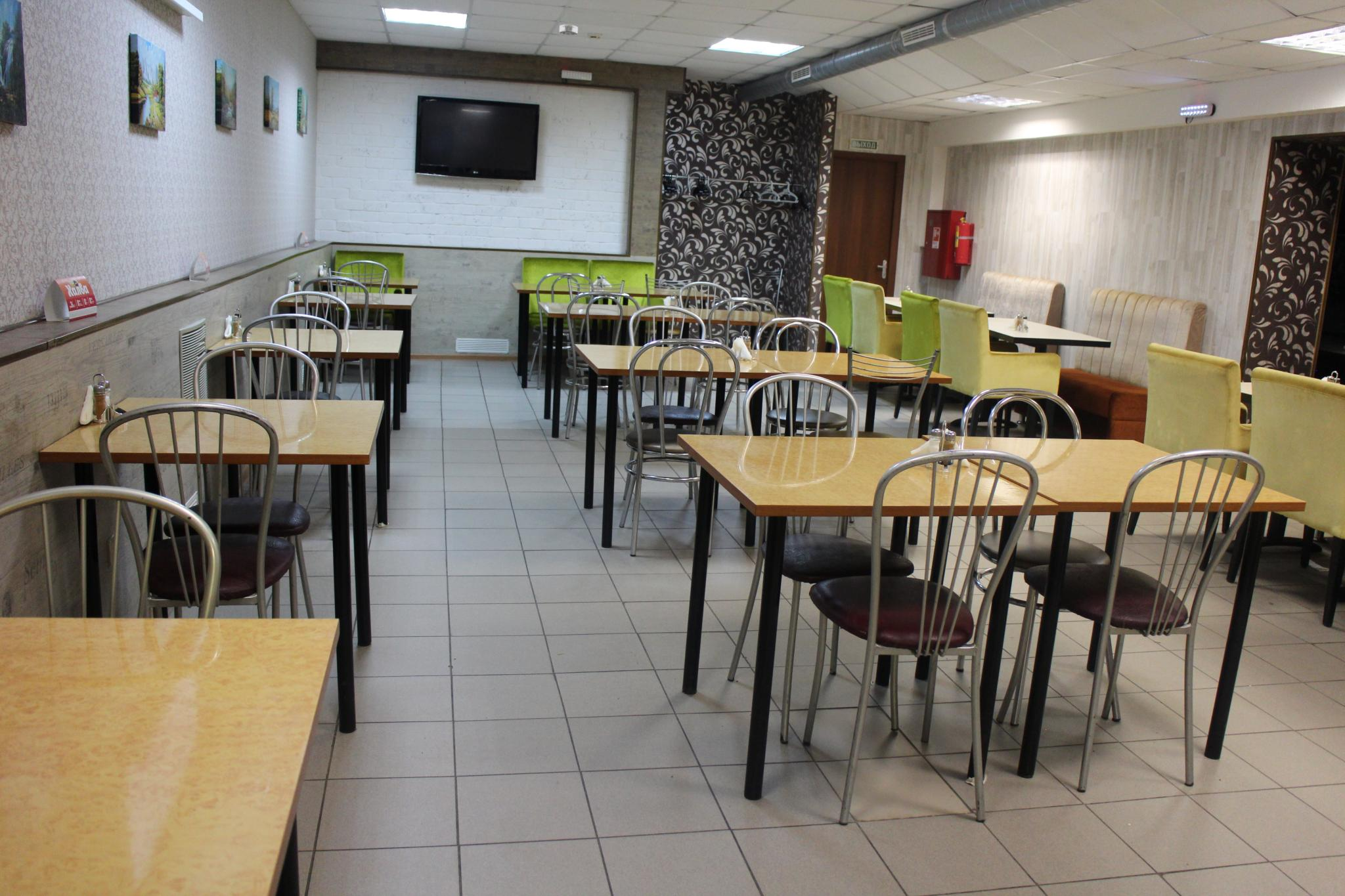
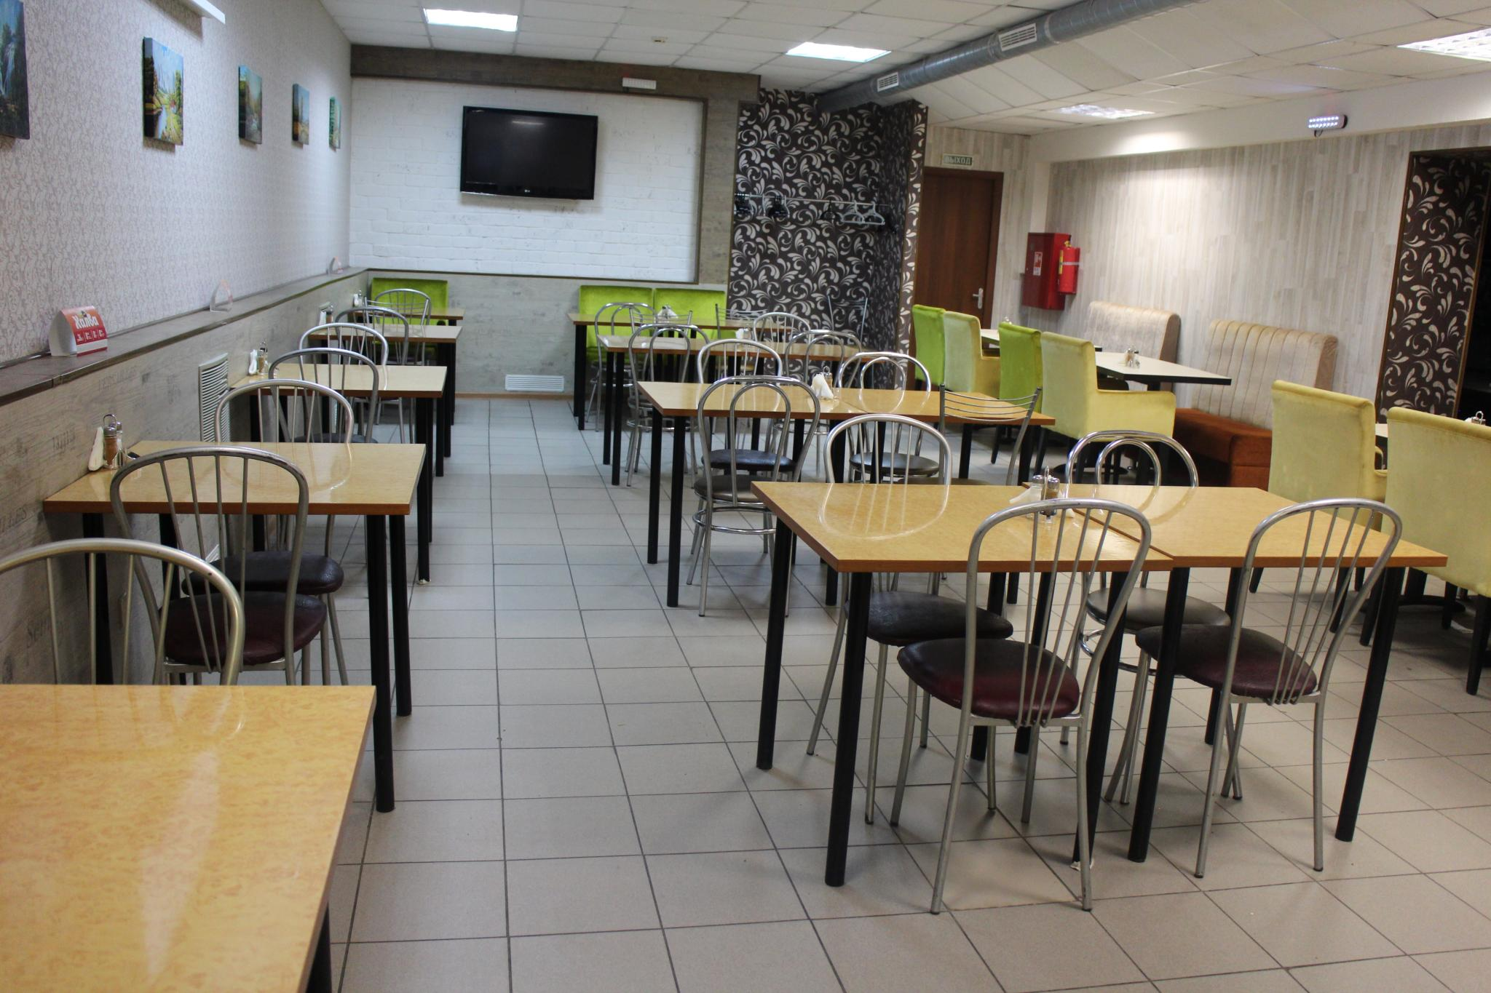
- smoke detector (568, 29)
